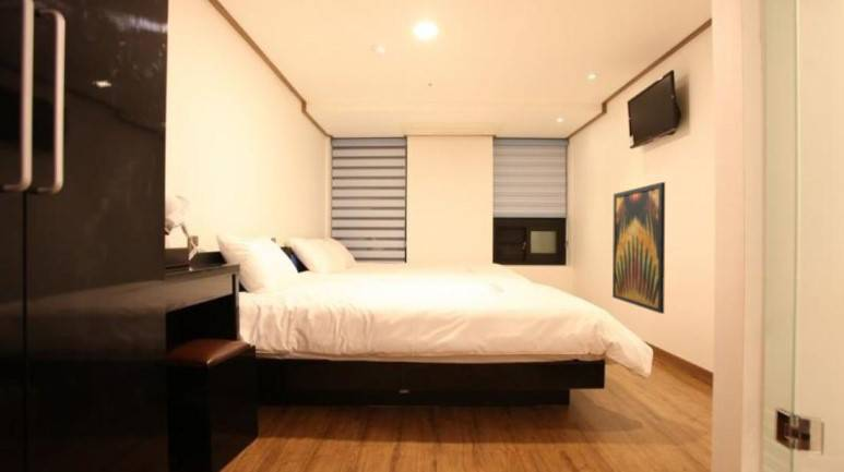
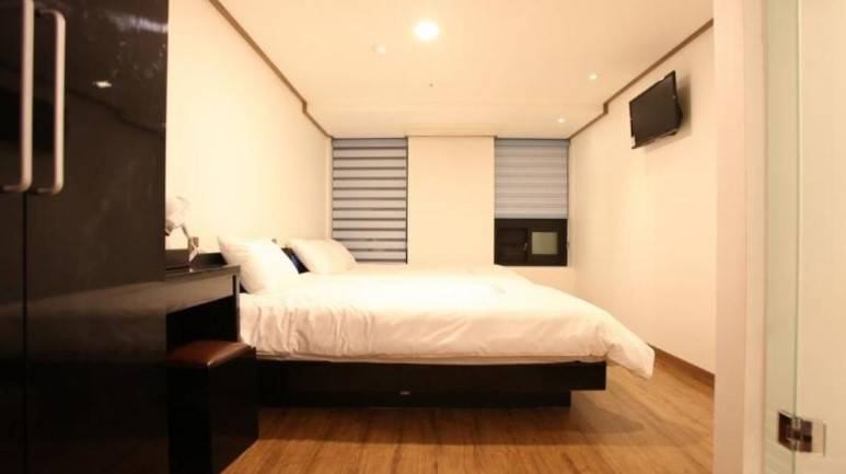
- wall art (635, 246)
